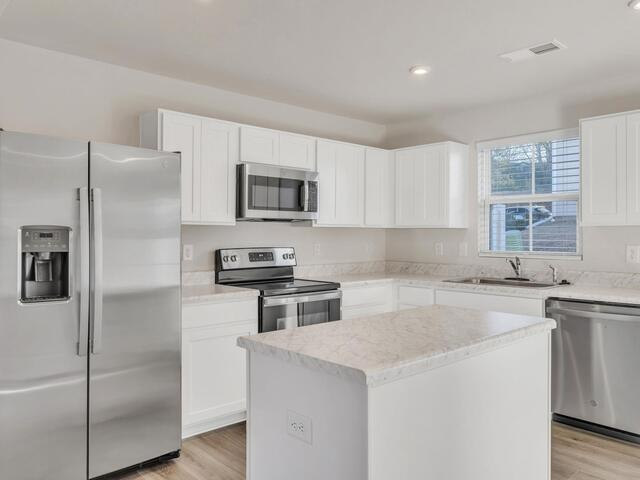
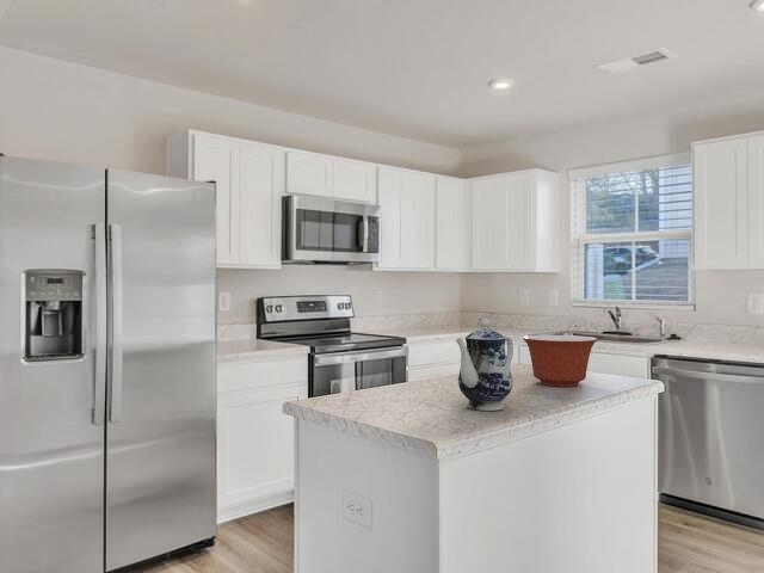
+ teapot (485, 362)
+ mixing bowl (559, 361)
